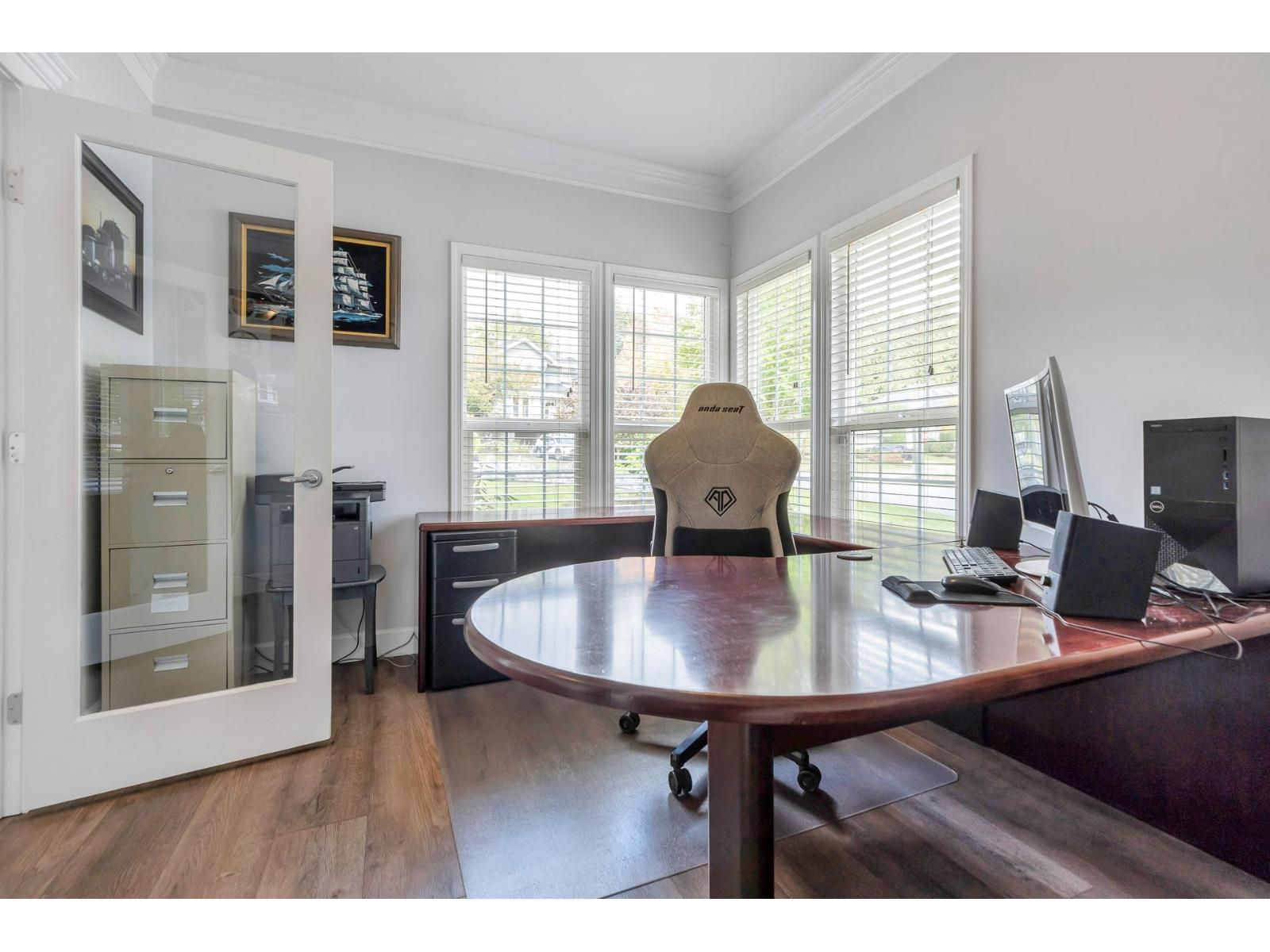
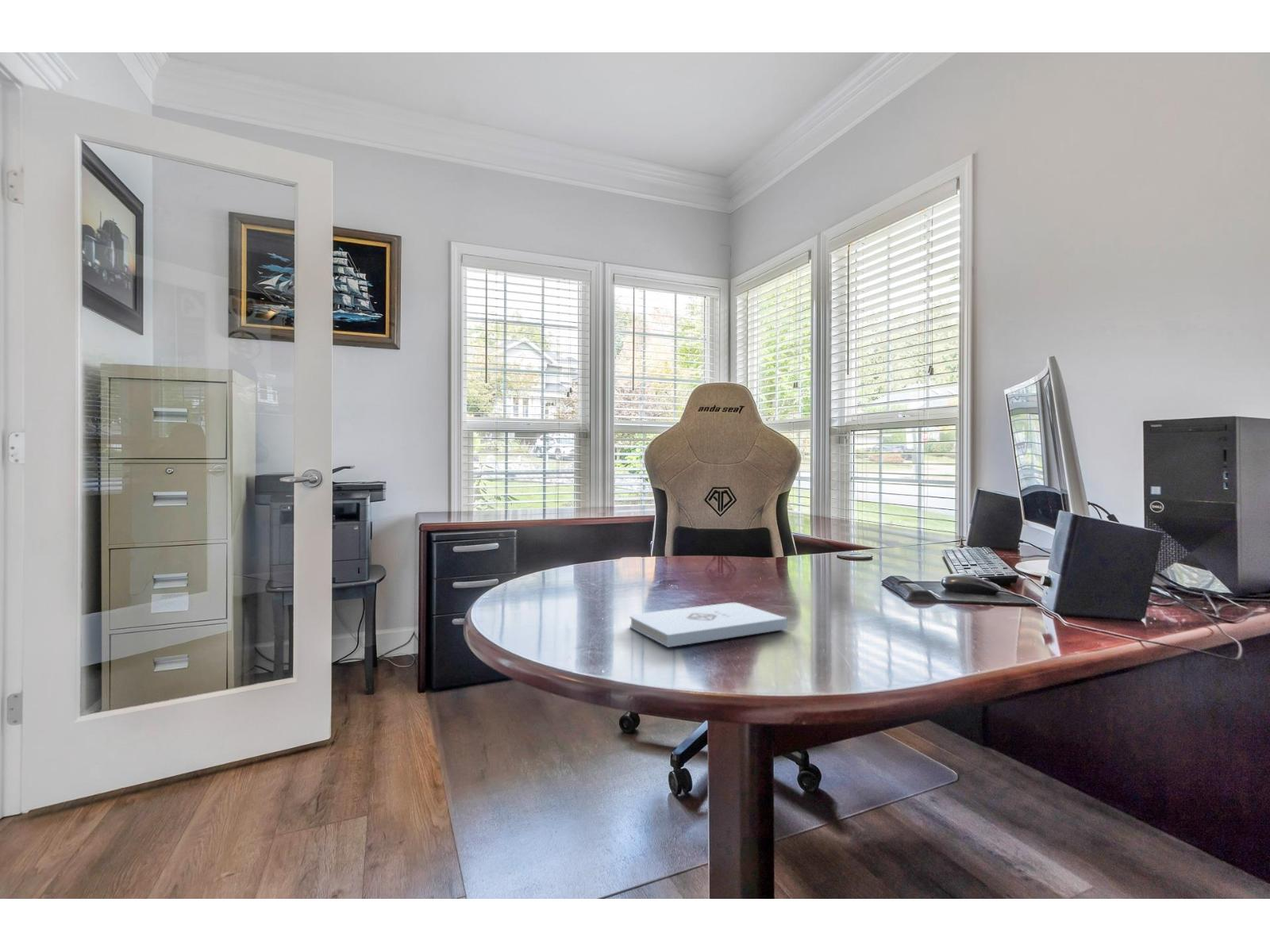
+ notepad (706, 622)
